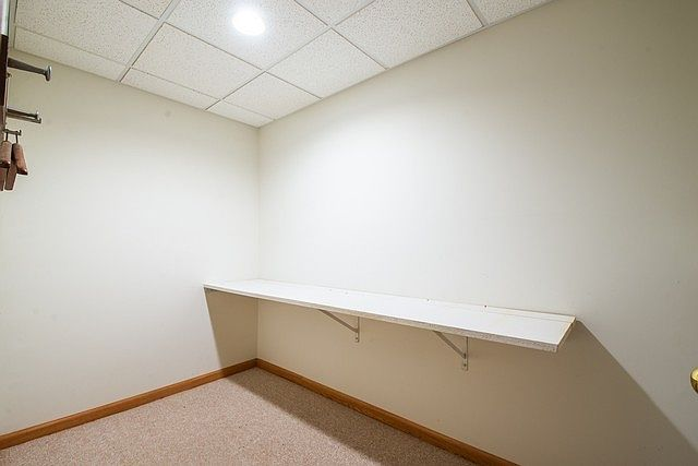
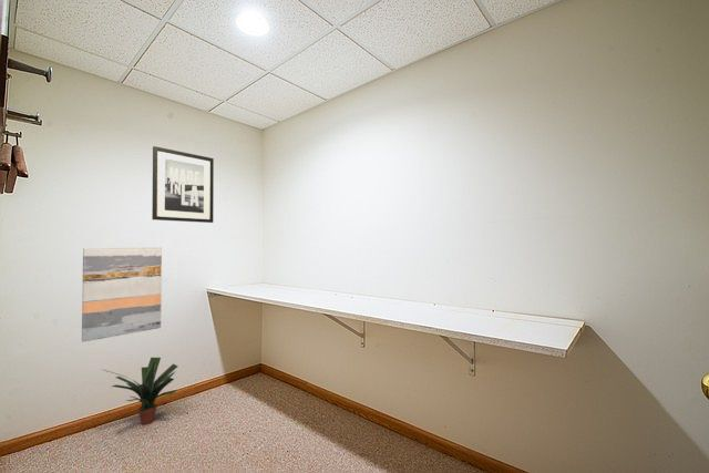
+ wall art (124, 290)
+ wall art (184, 186)
+ potted plant (142, 390)
